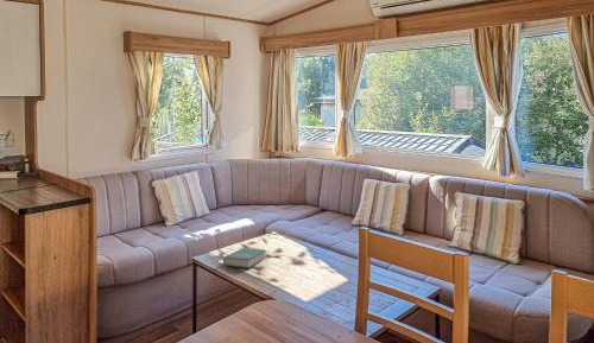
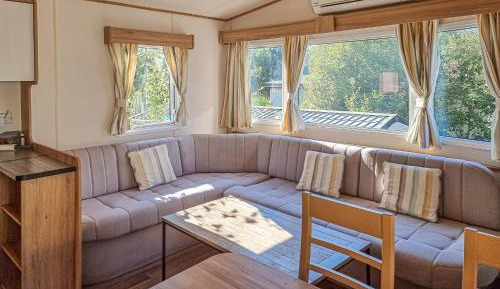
- book (245, 256)
